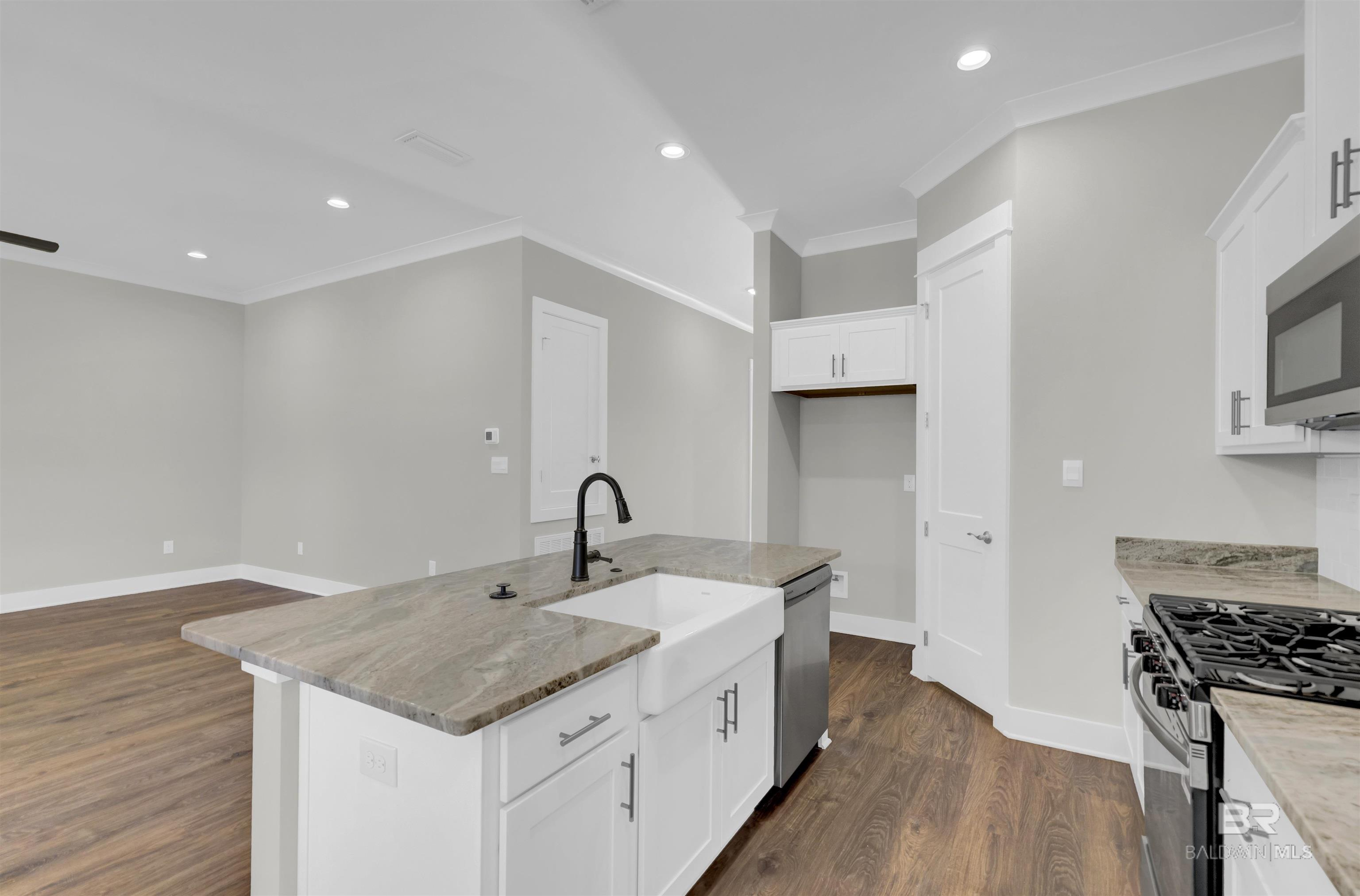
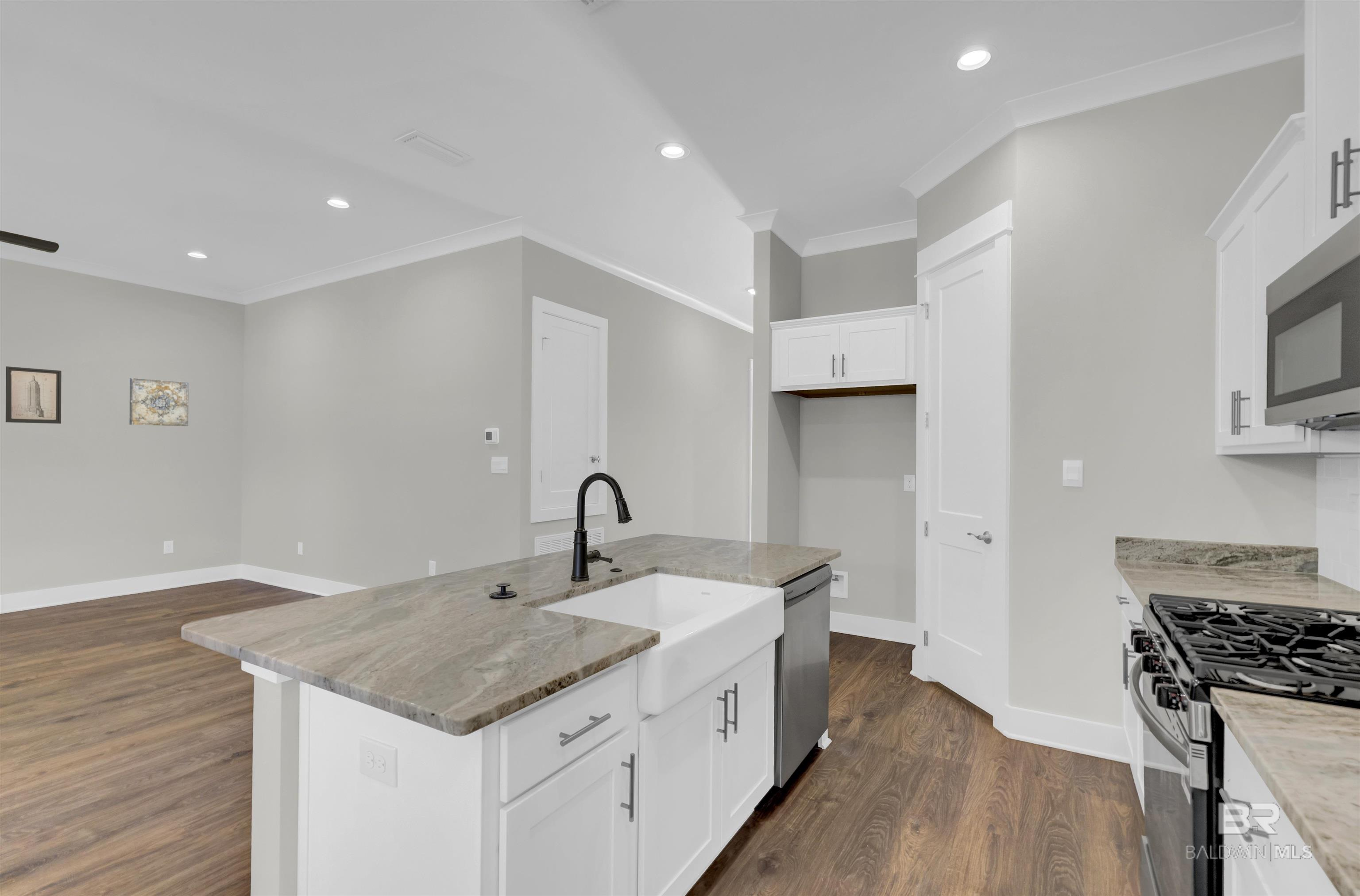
+ wall art (34, 396)
+ wall art (160, 403)
